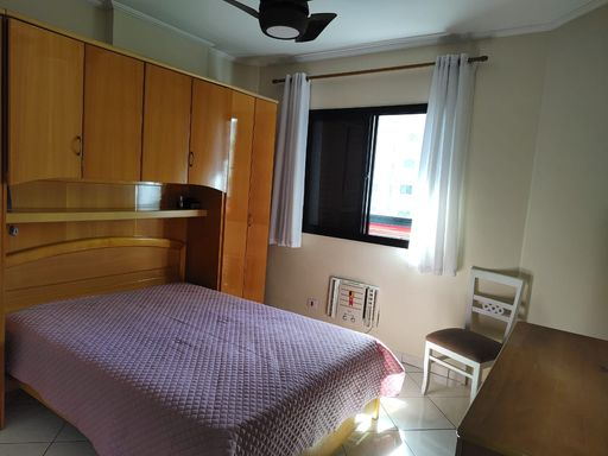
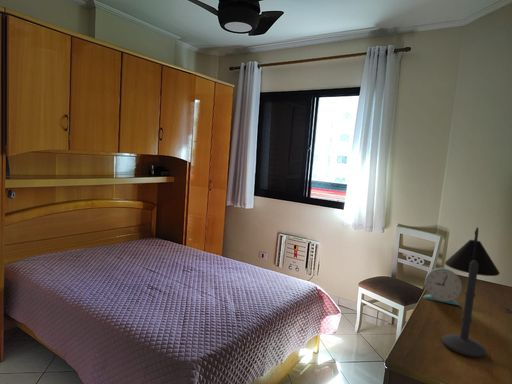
+ alarm clock (442, 283)
+ desk lamp (470, 281)
